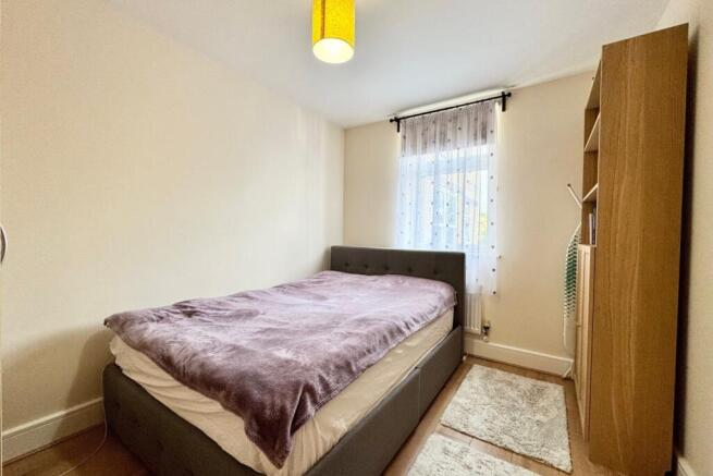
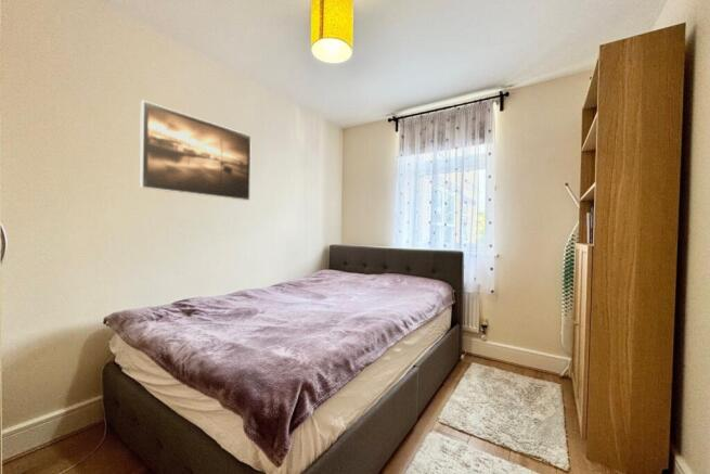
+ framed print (203, 157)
